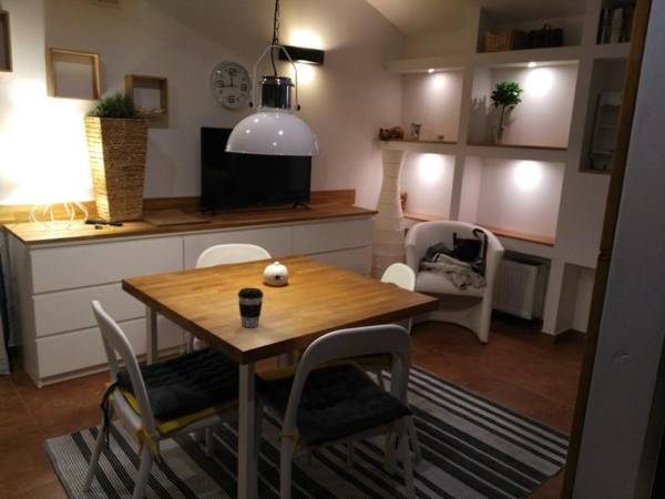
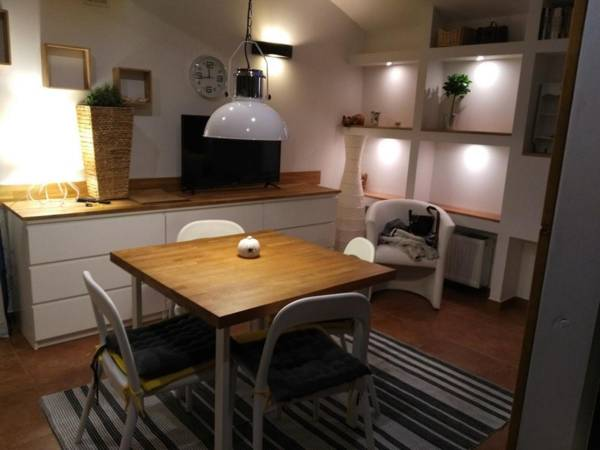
- coffee cup (249, 307)
